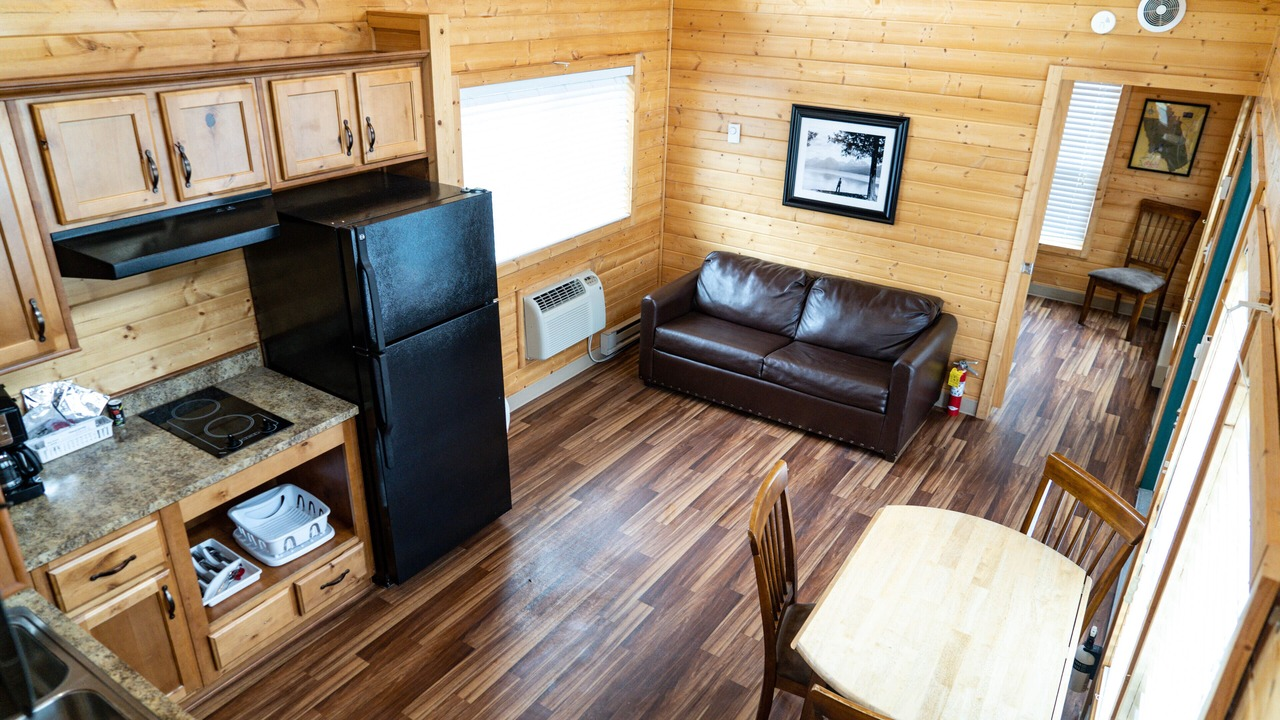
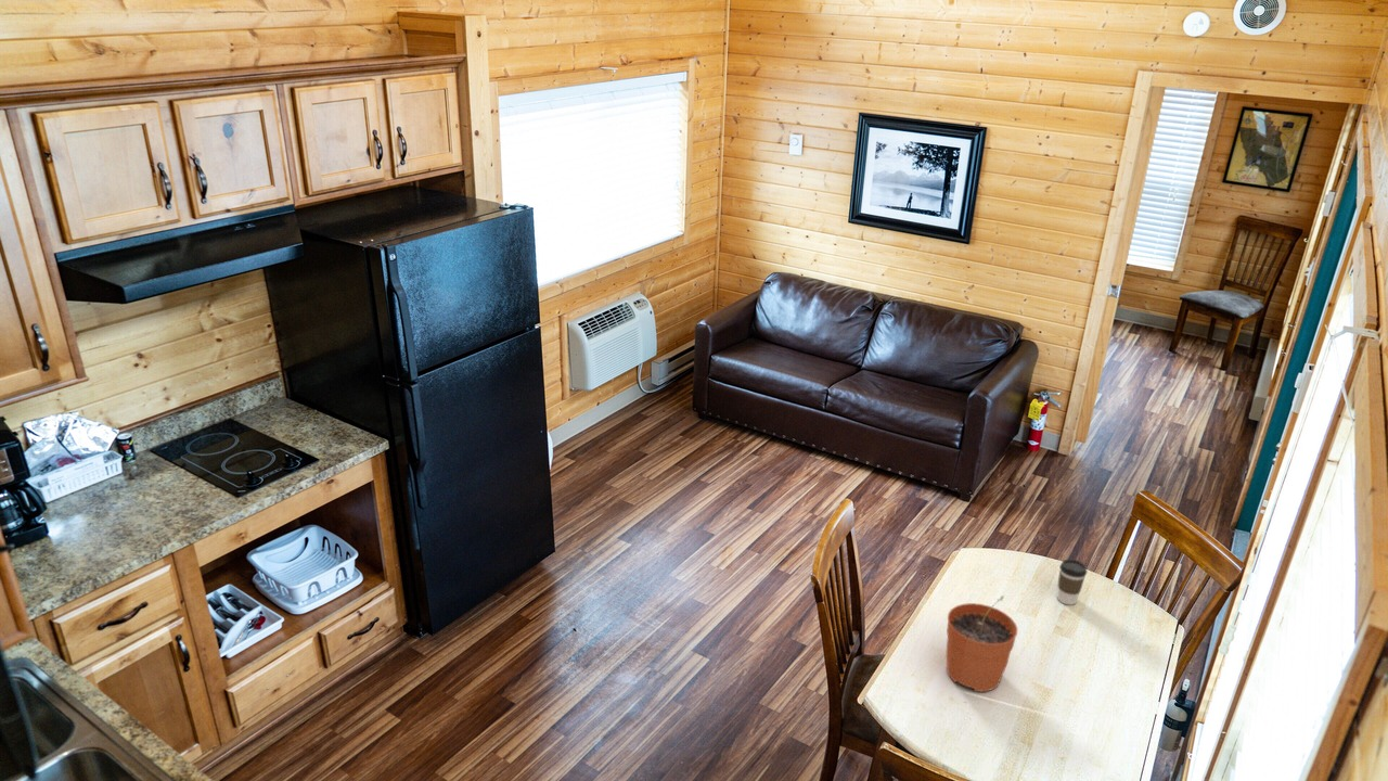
+ plant pot (979, 636)
+ coffee cup (1070, 582)
